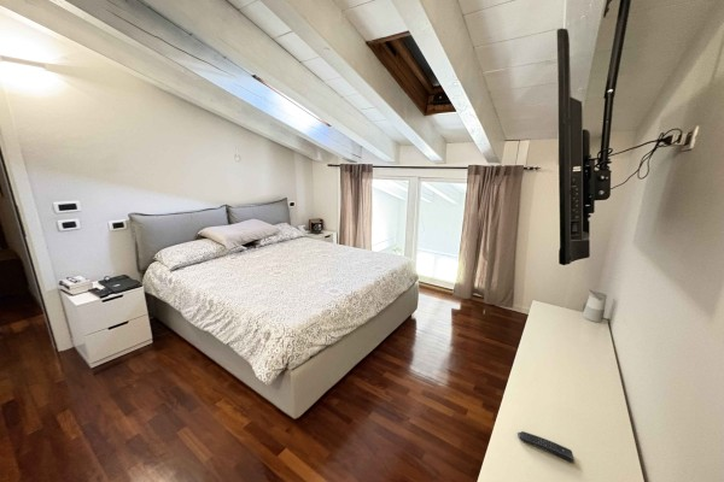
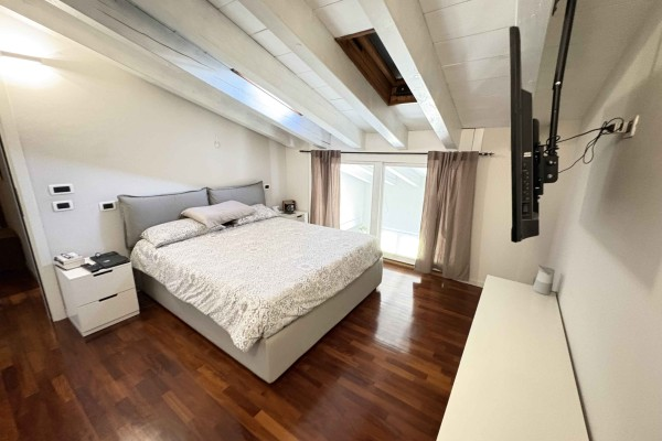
- remote control (543, 445)
